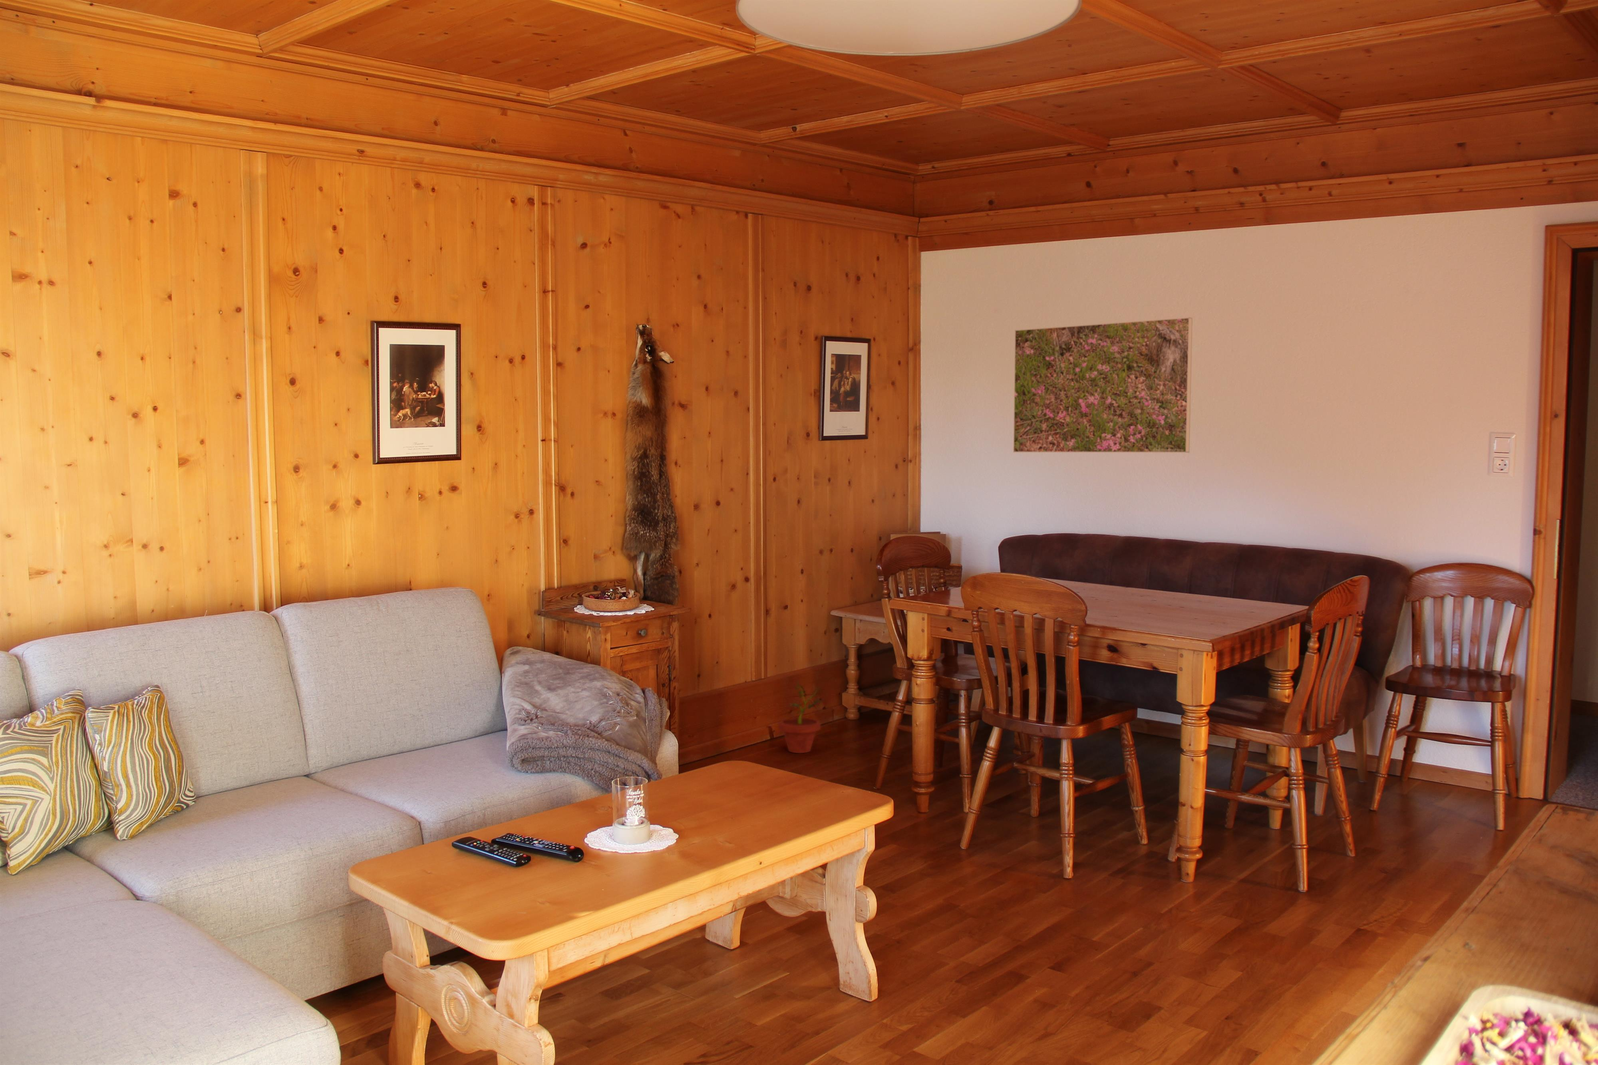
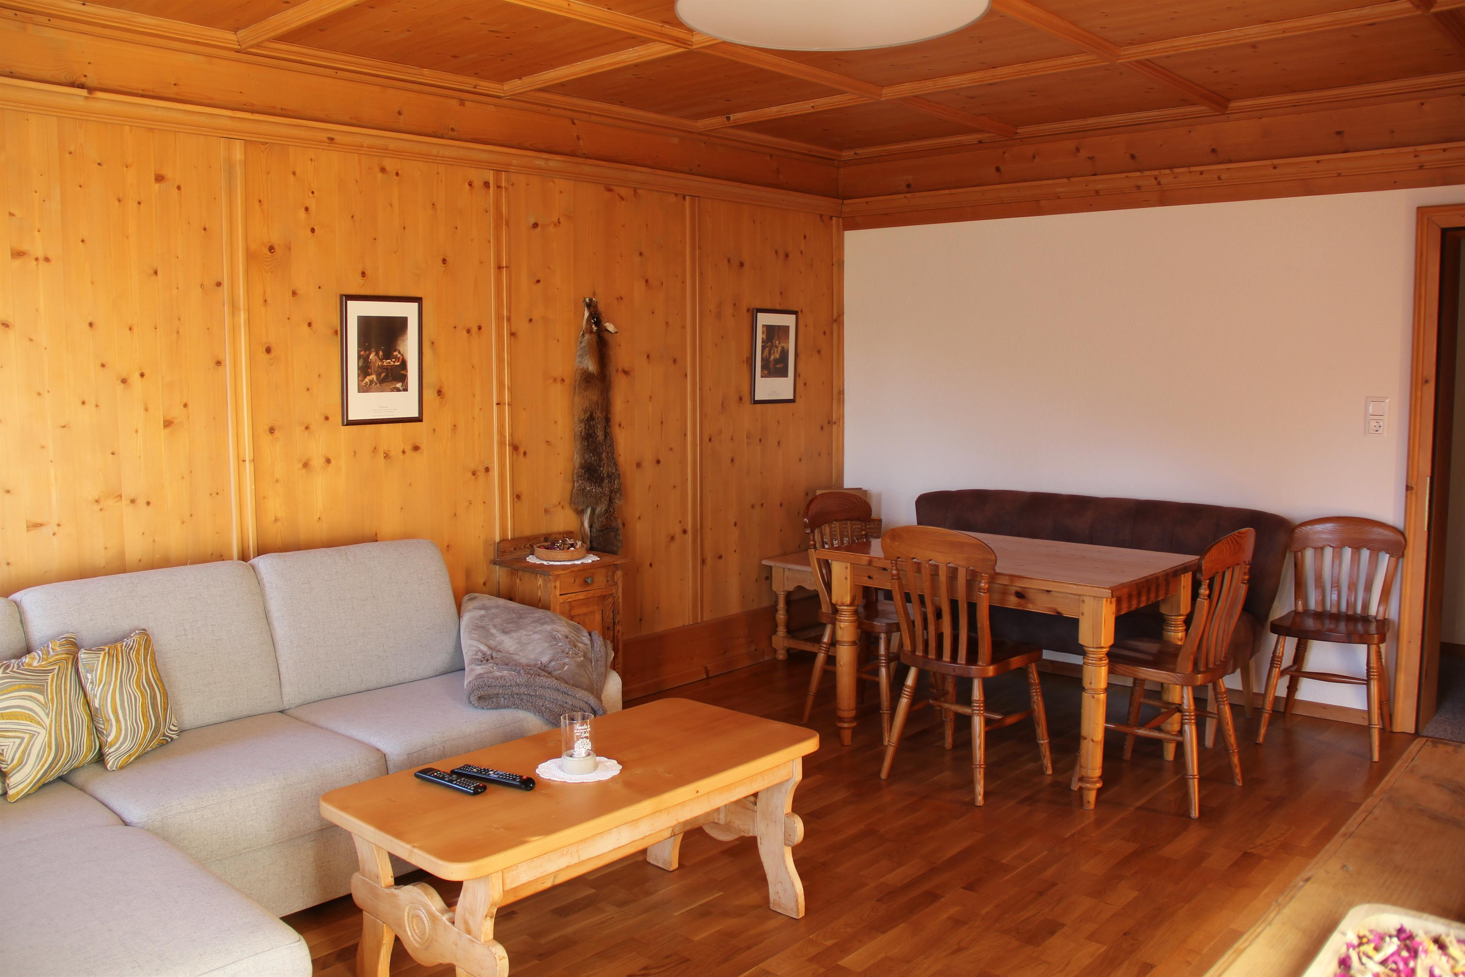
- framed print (1097, 389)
- potted plant (801, 717)
